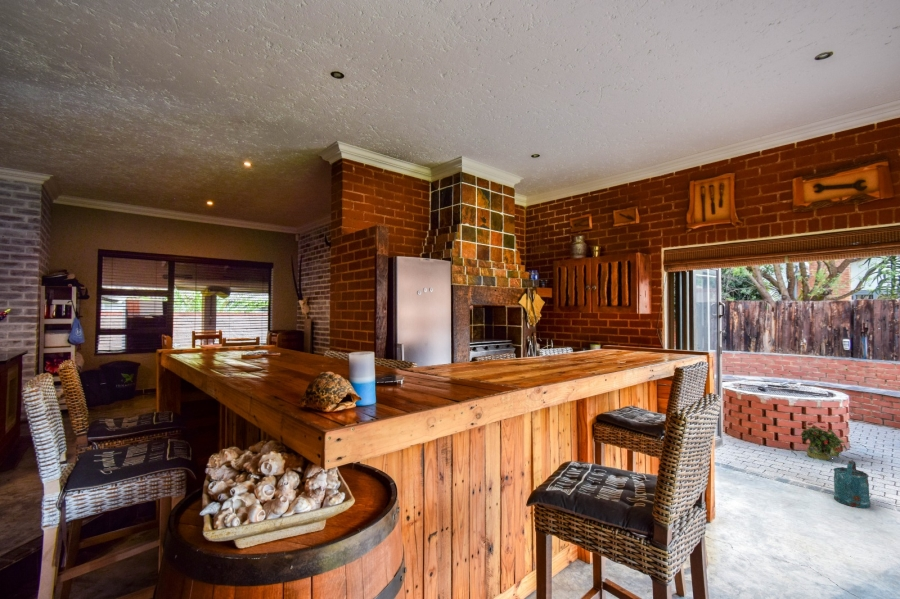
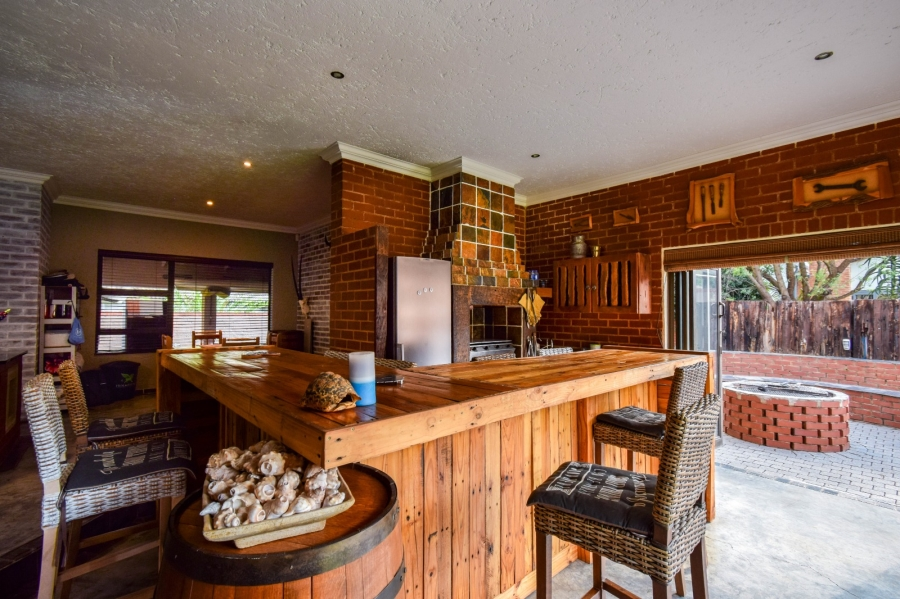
- potted plant (823, 440)
- watering can (849, 484)
